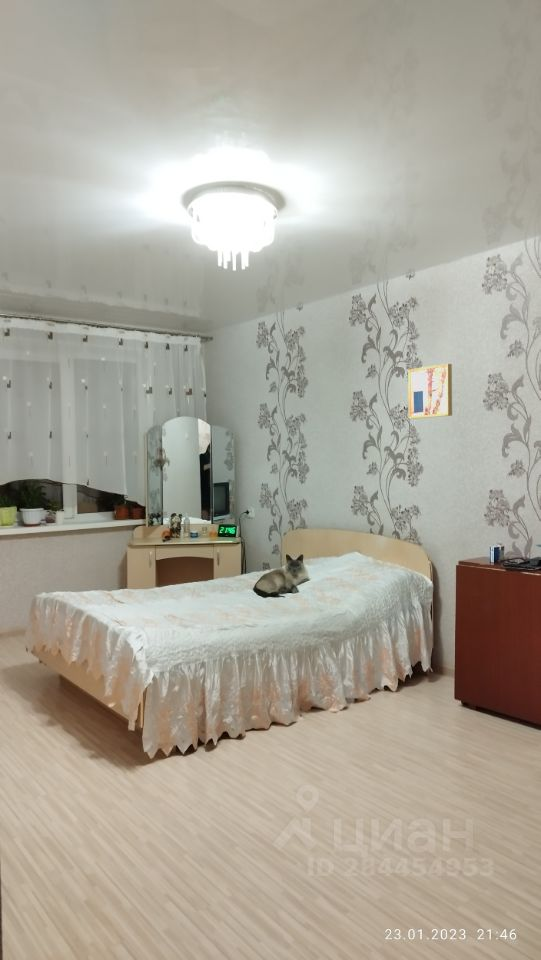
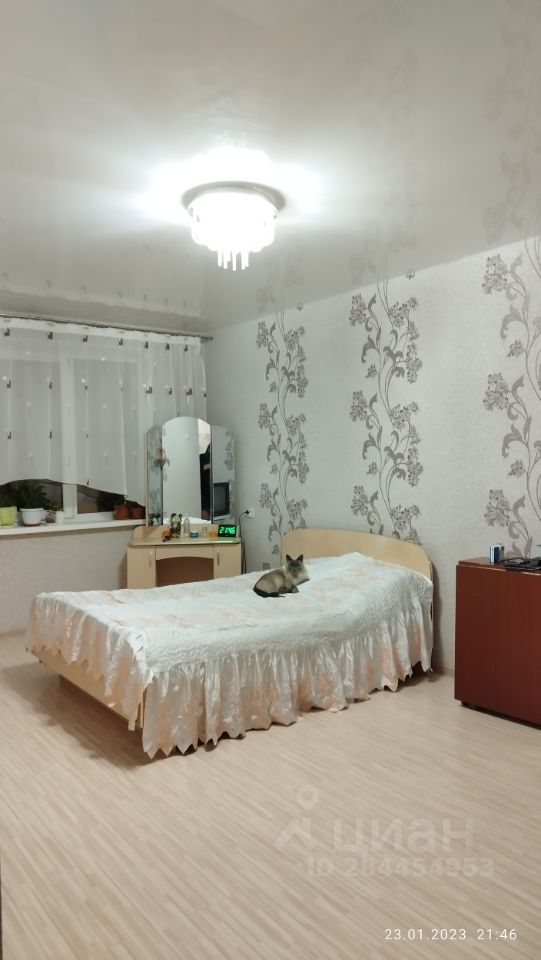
- wall art (429, 392)
